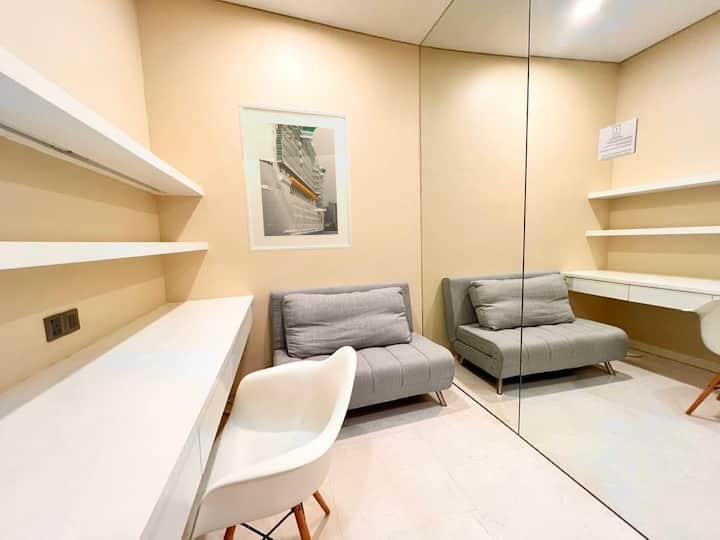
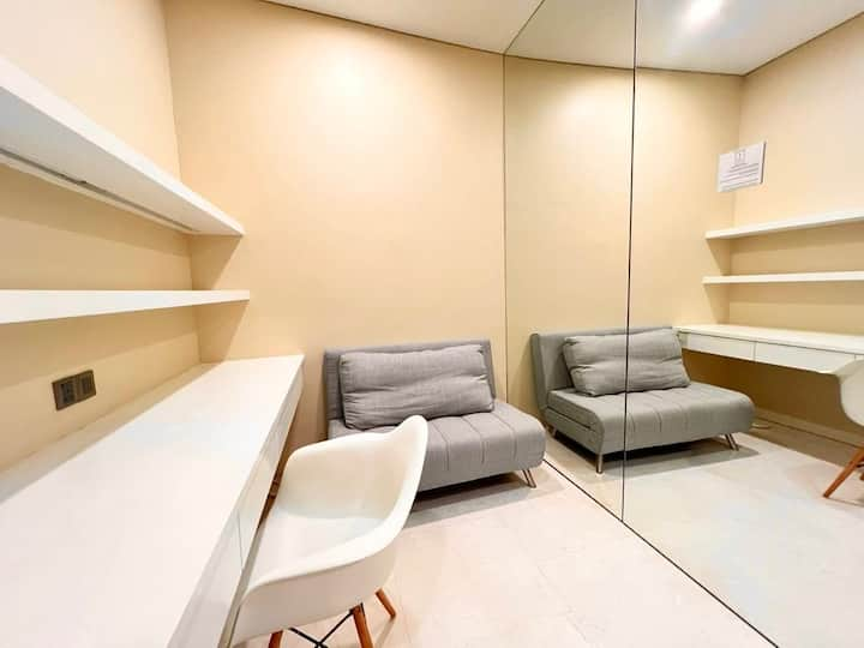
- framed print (299, 181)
